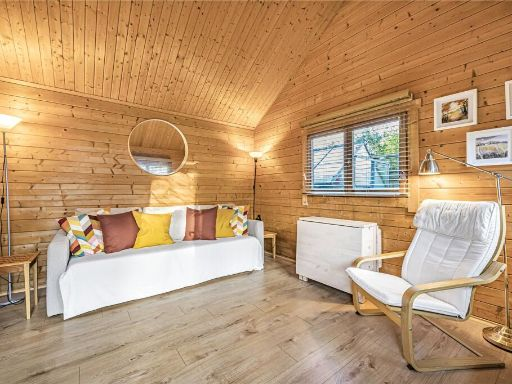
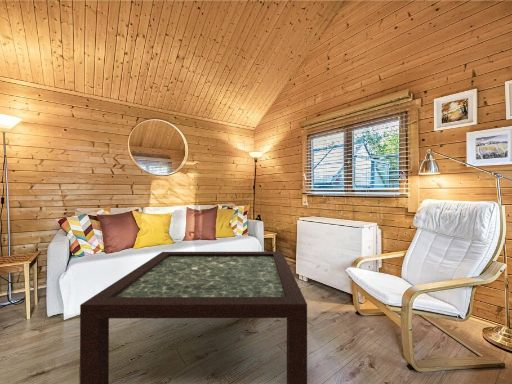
+ coffee table (212, 305)
